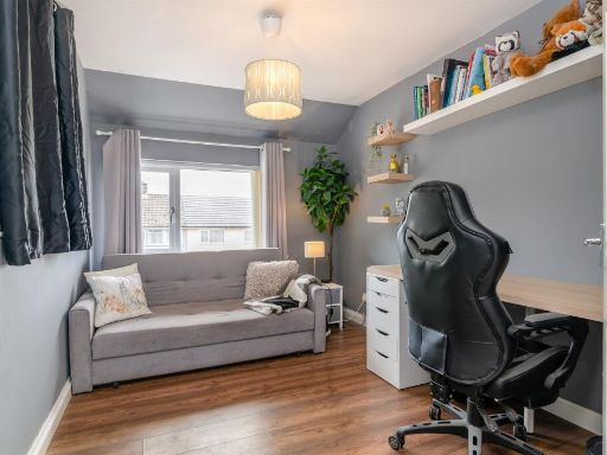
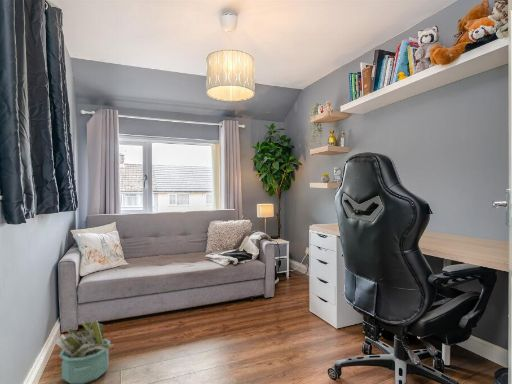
+ decorative plant (88, 347)
